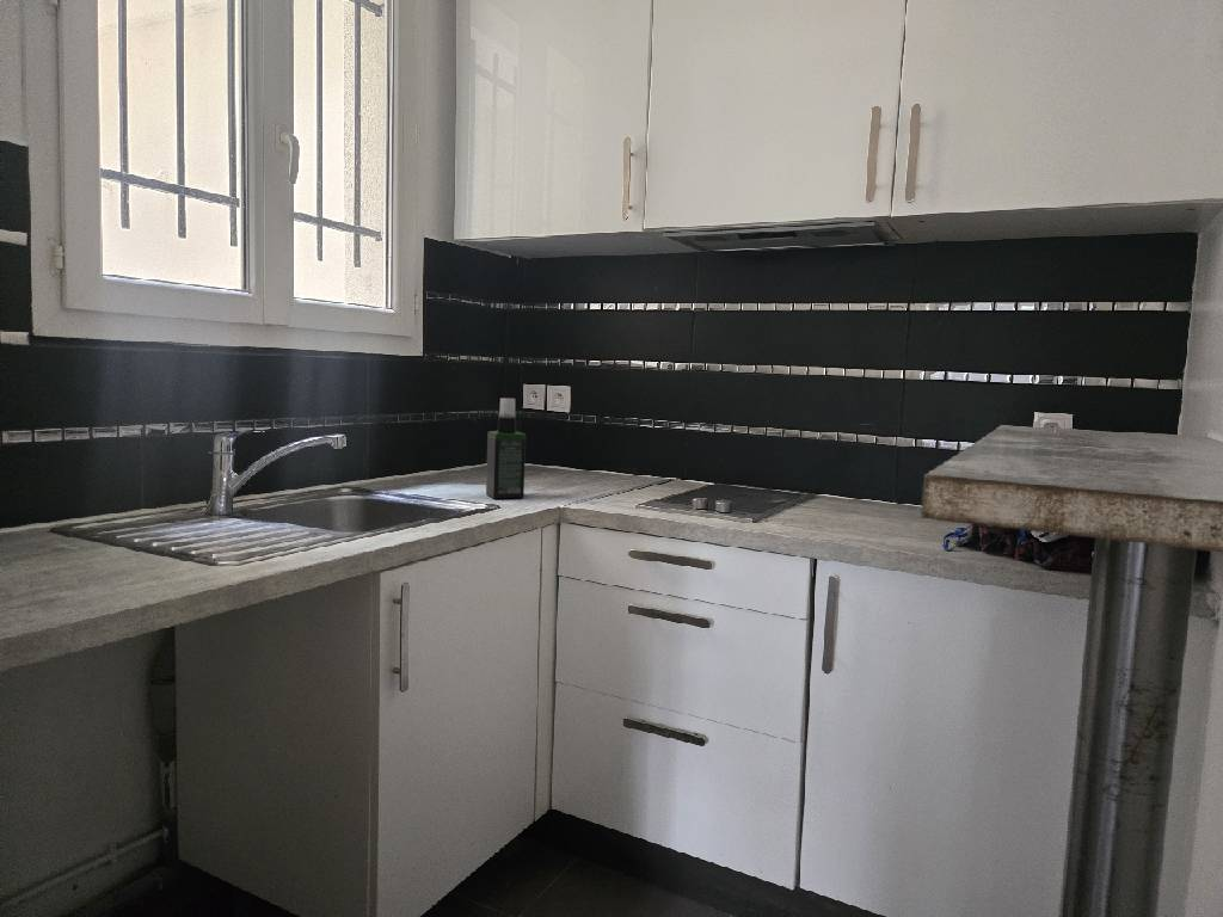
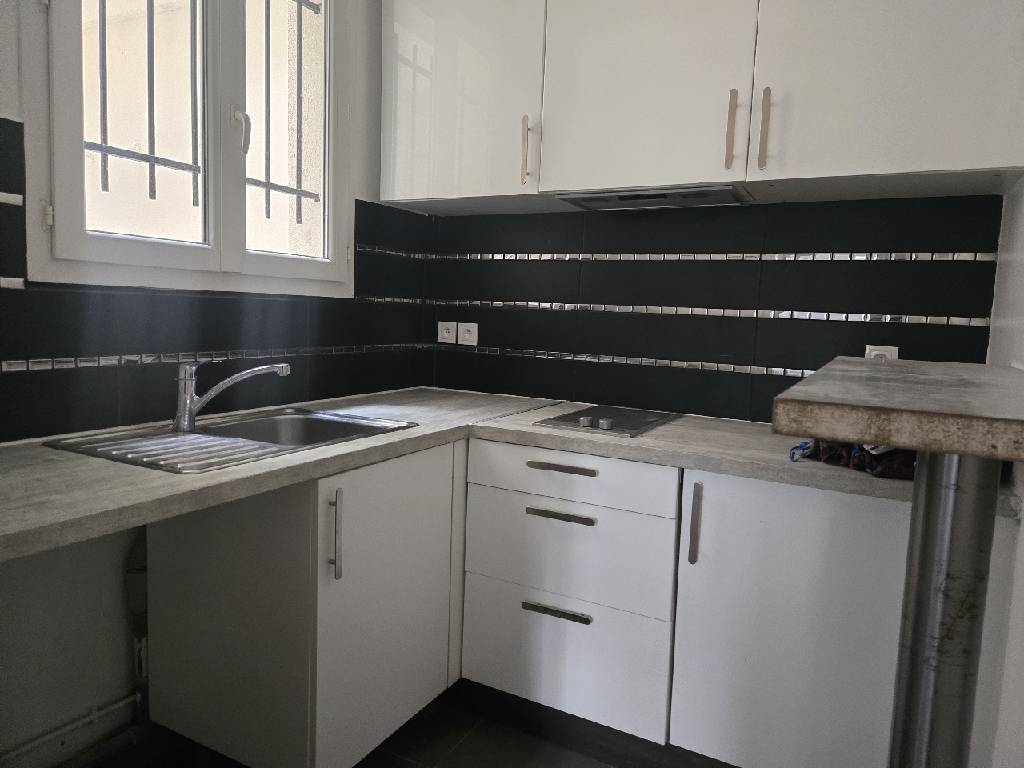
- spray bottle (505, 447)
